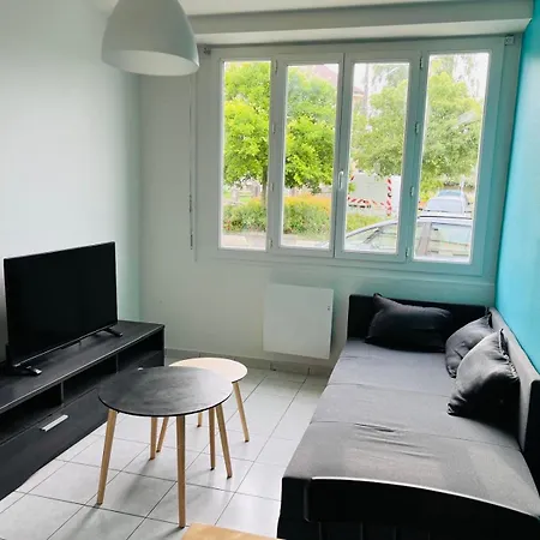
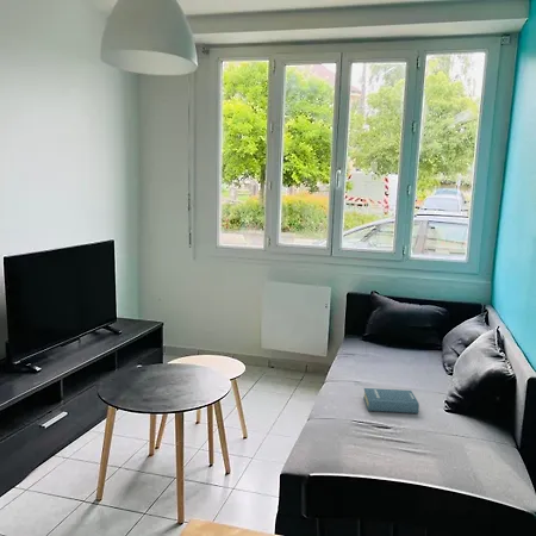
+ hardback book (389, 400)
